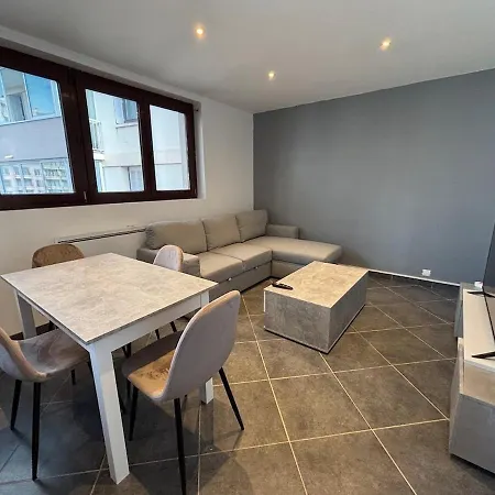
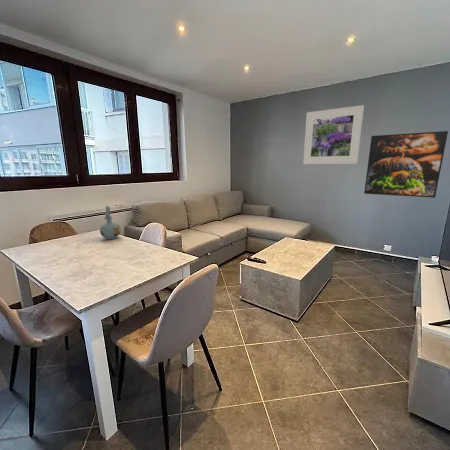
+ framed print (402, 165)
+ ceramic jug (109, 222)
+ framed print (331, 137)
